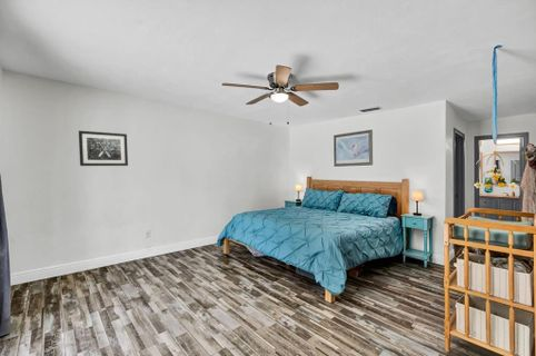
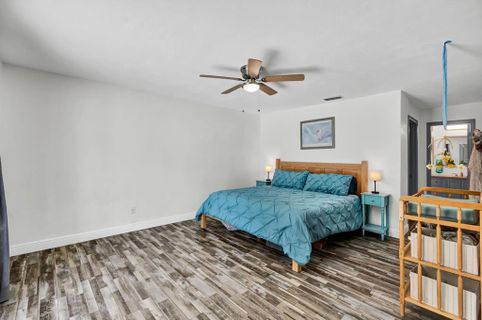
- wall art (105, 149)
